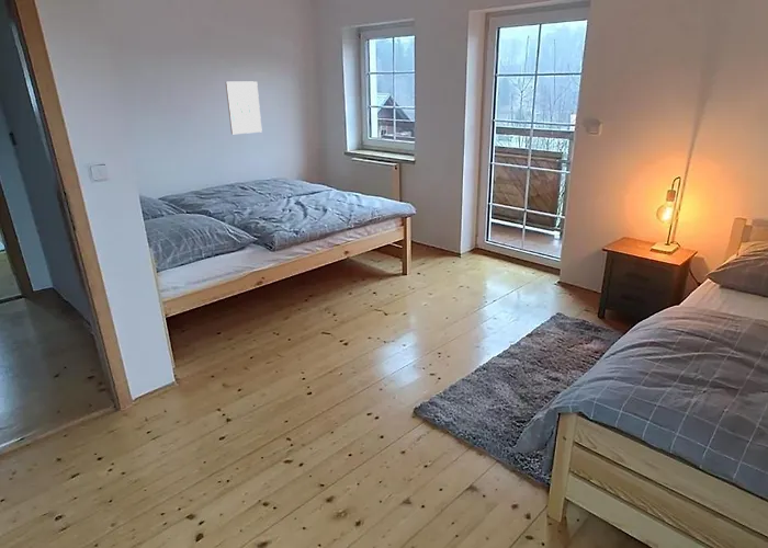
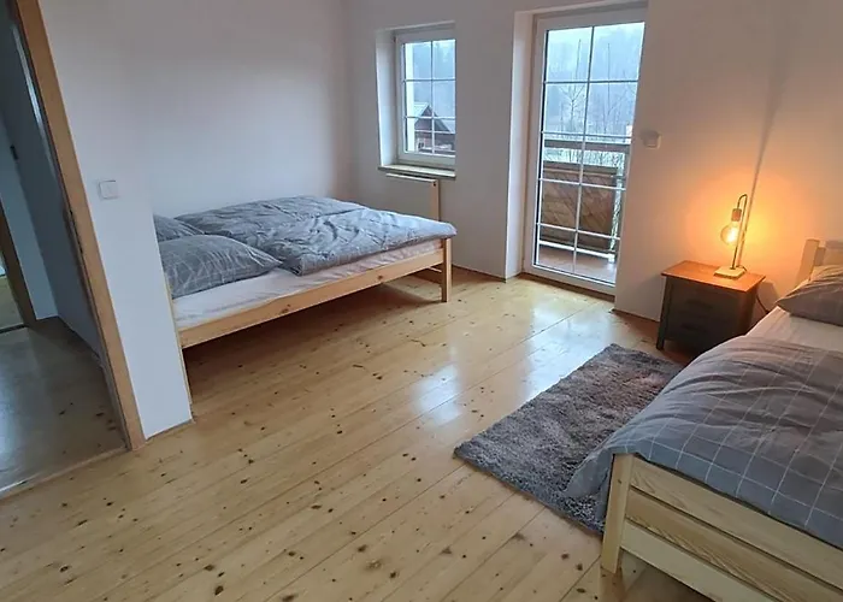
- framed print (244, 107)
